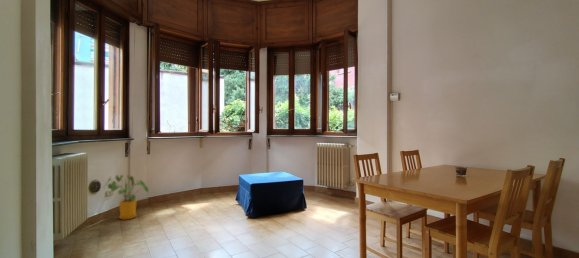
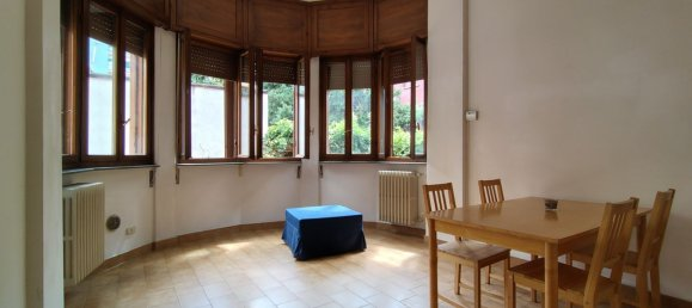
- house plant (125, 196)
